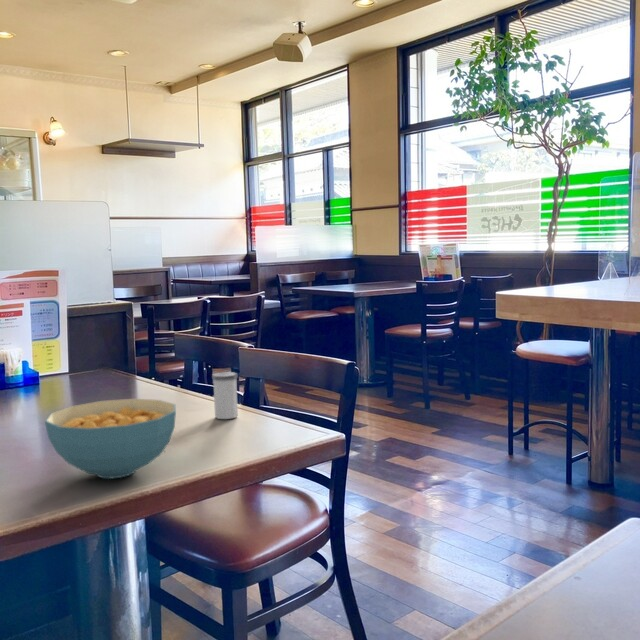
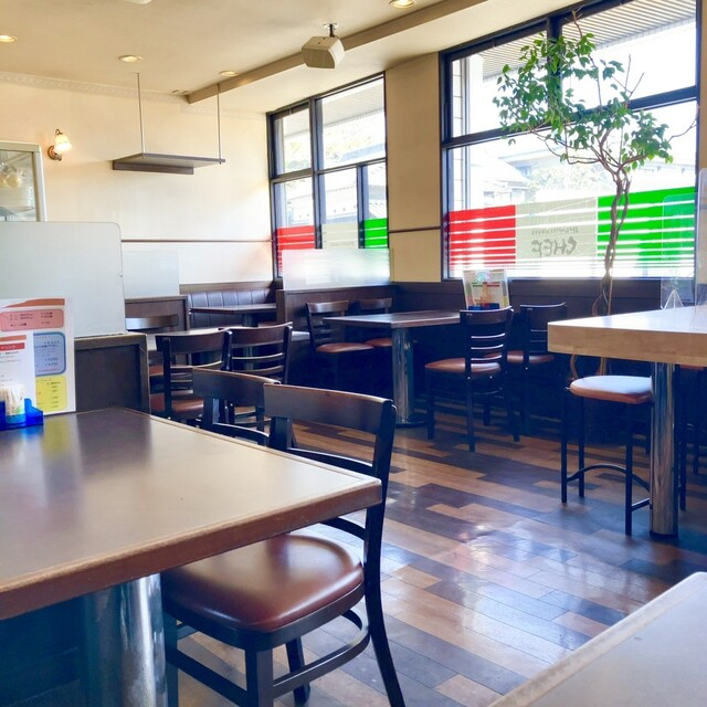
- salt shaker (225, 395)
- cereal bowl (114, 442)
